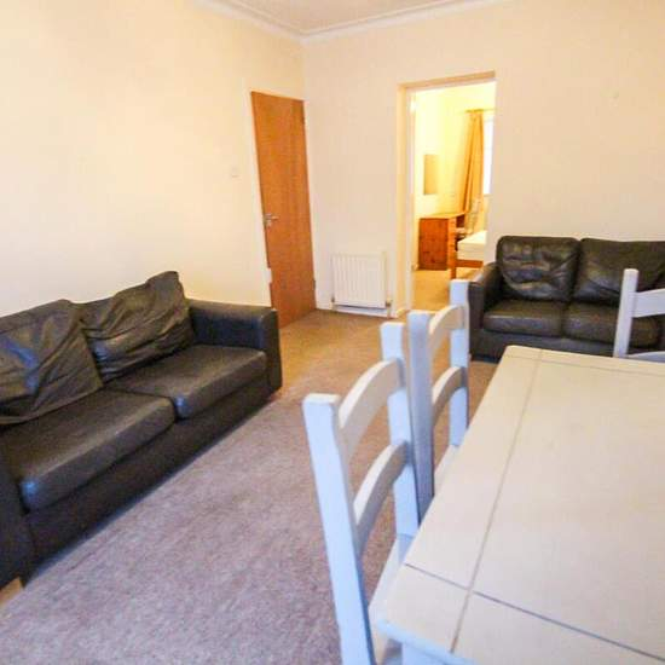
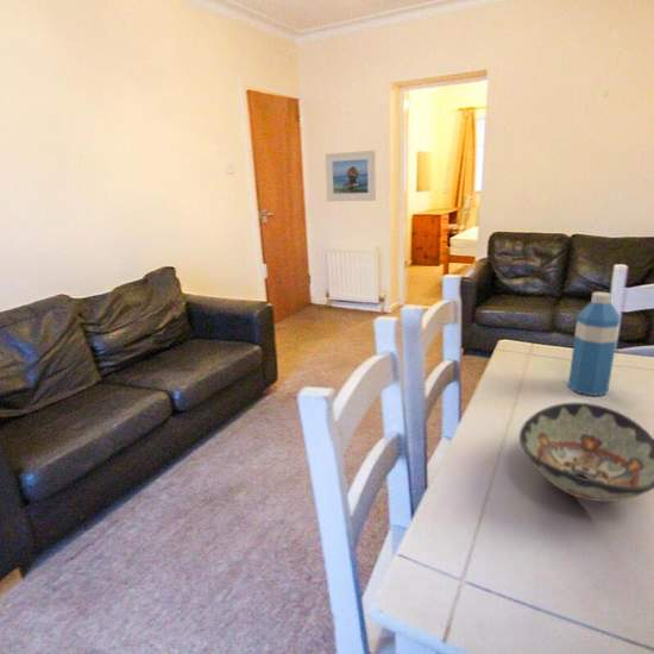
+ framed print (350, 176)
+ decorative bowl (586, 459)
+ water bottle (595, 341)
